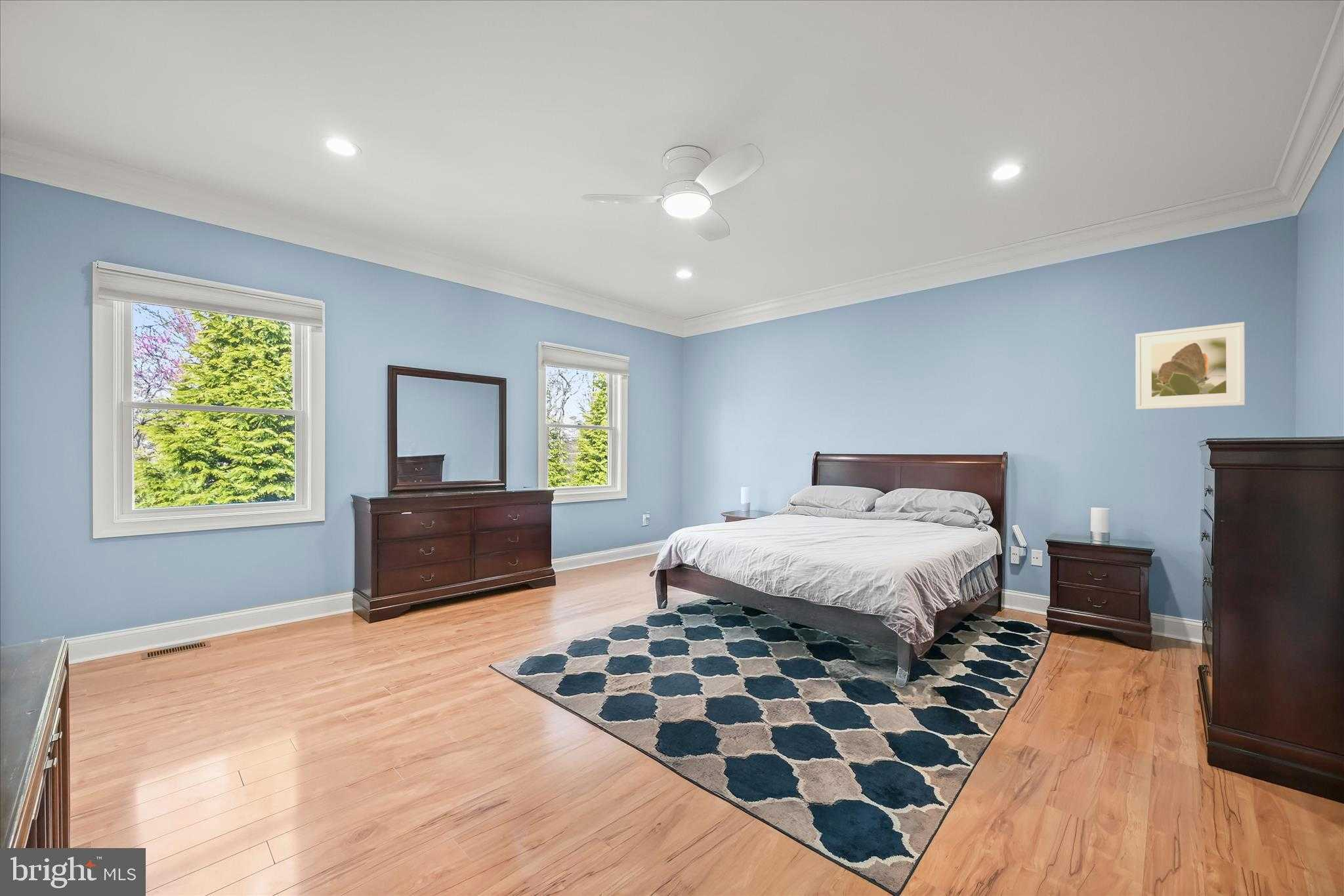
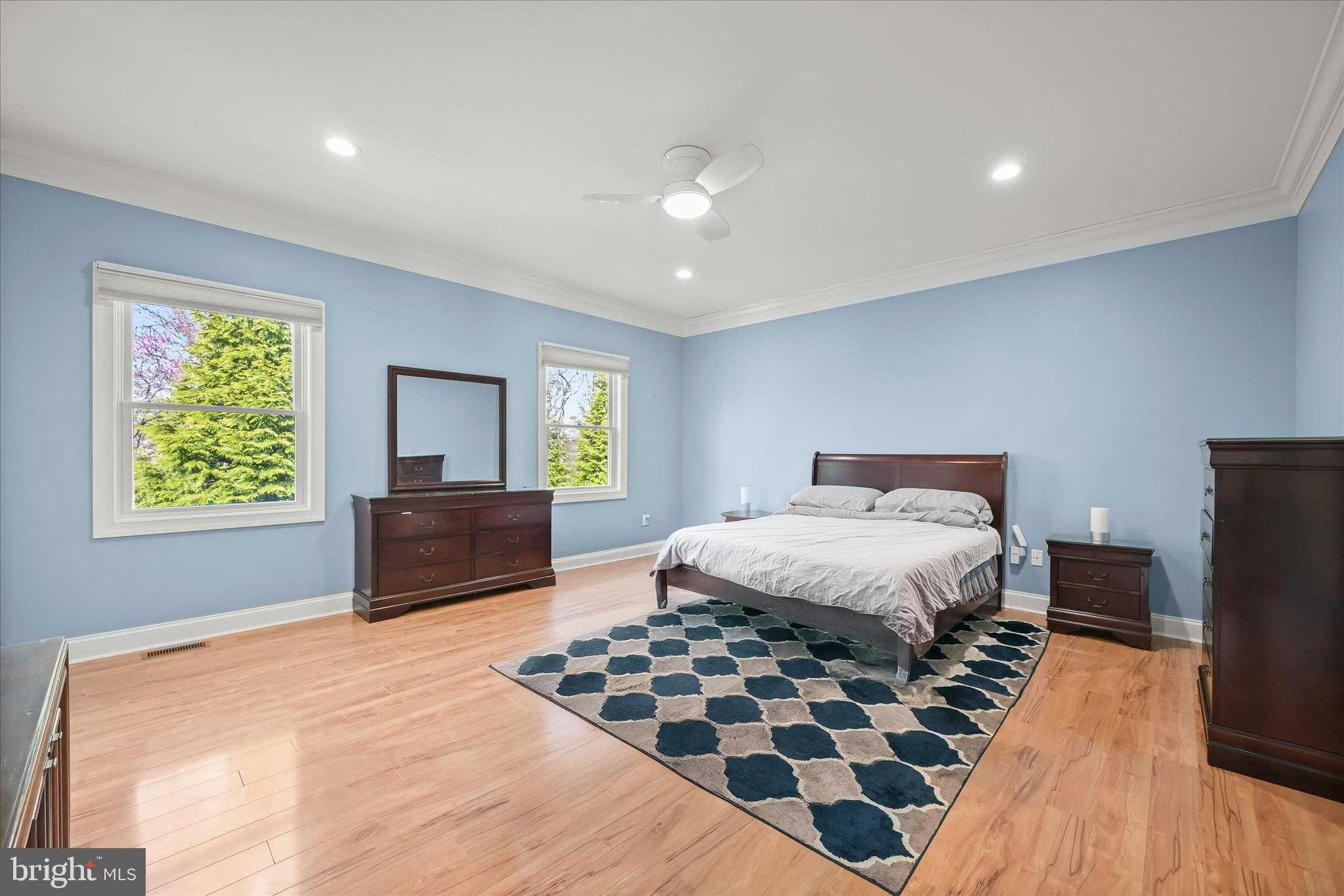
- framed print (1187, 368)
